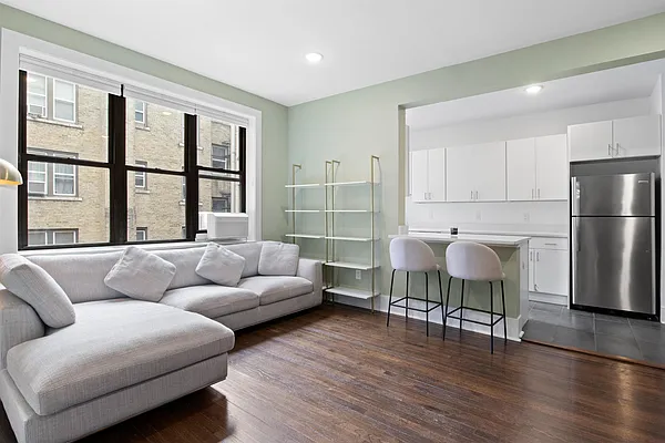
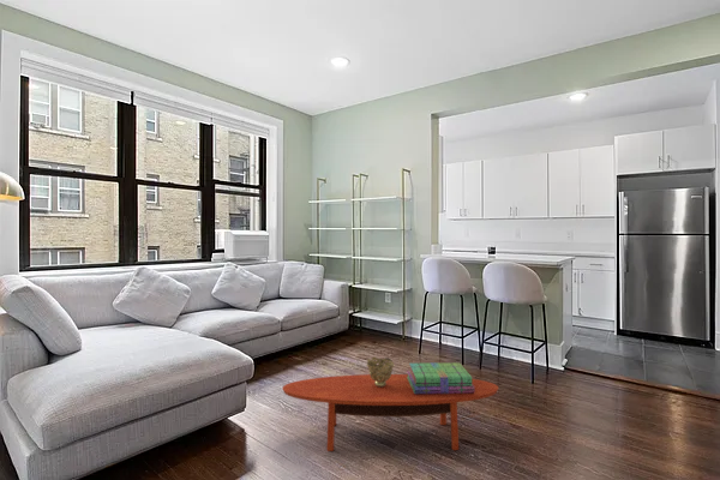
+ coffee table (390, 410)
+ stack of books (438, 377)
+ decorative bowl (379, 372)
